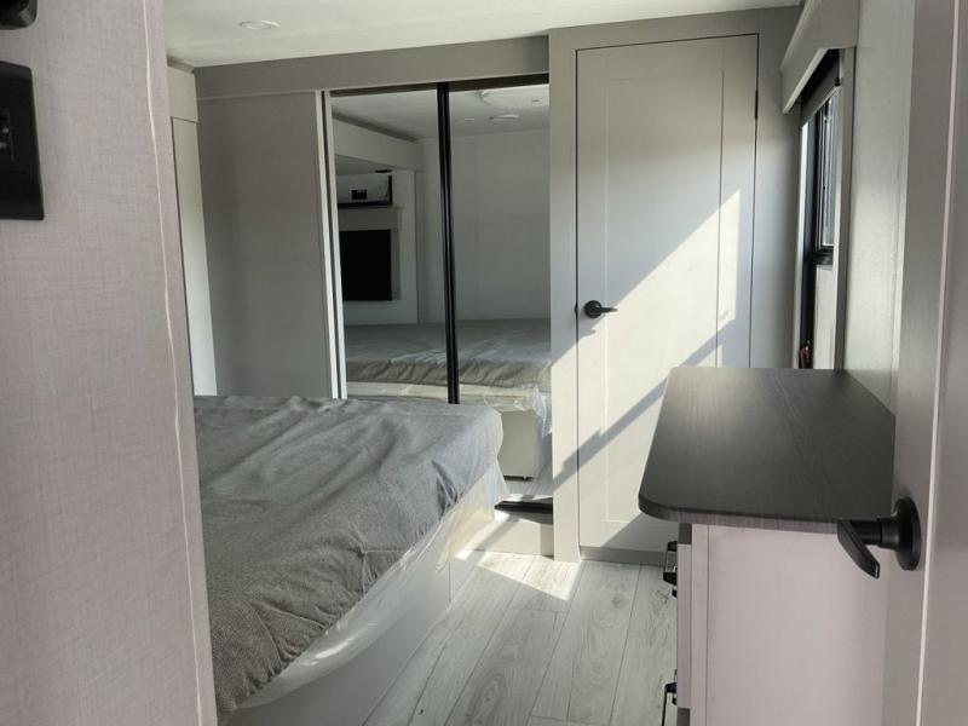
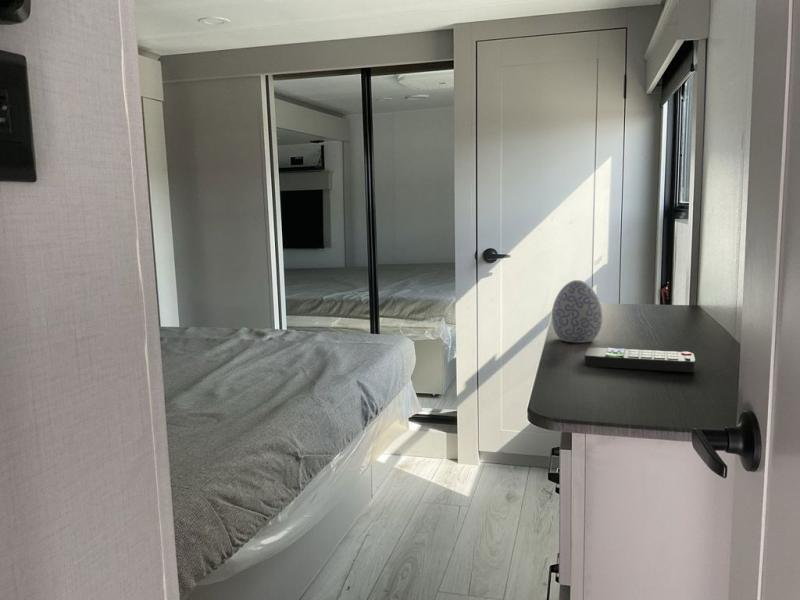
+ remote control (638, 358)
+ decorative egg (576, 310)
